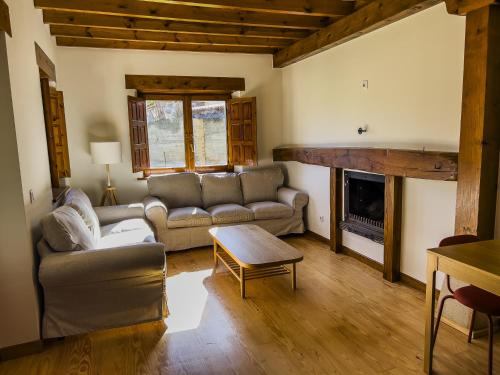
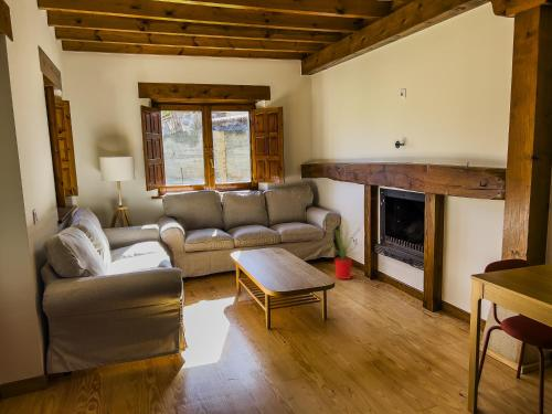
+ house plant (343, 247)
